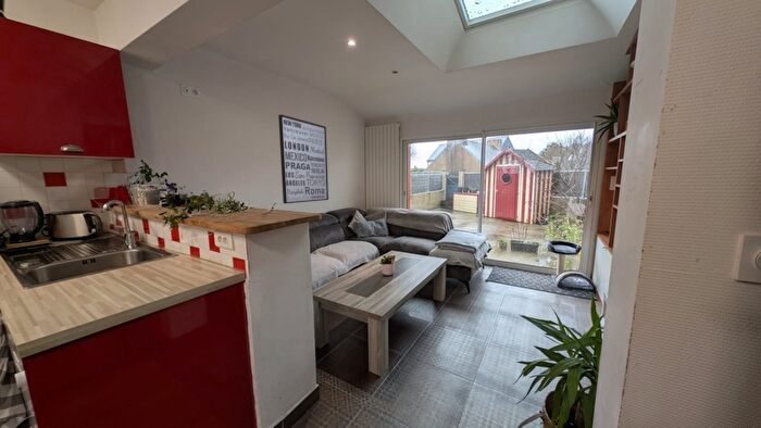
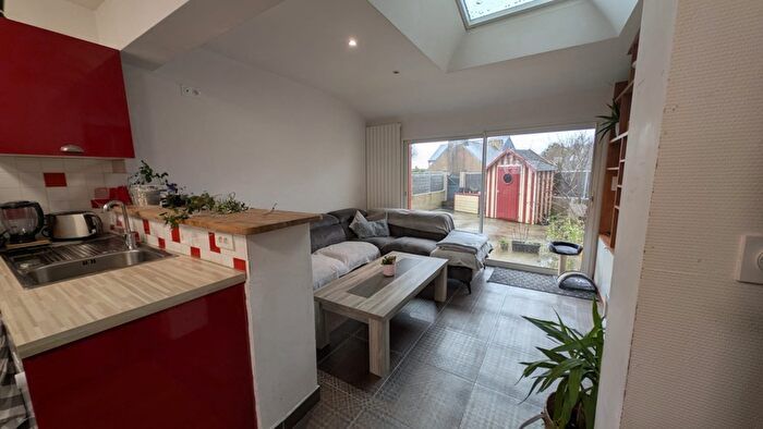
- wall art (305, 162)
